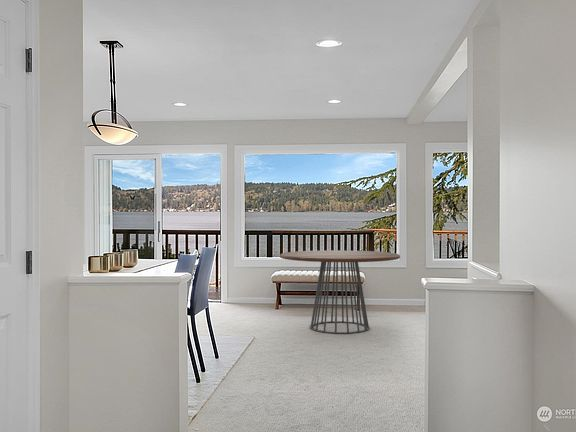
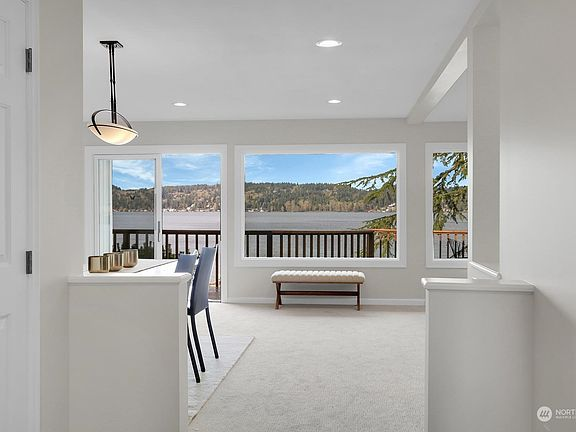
- dining table (341, 289)
